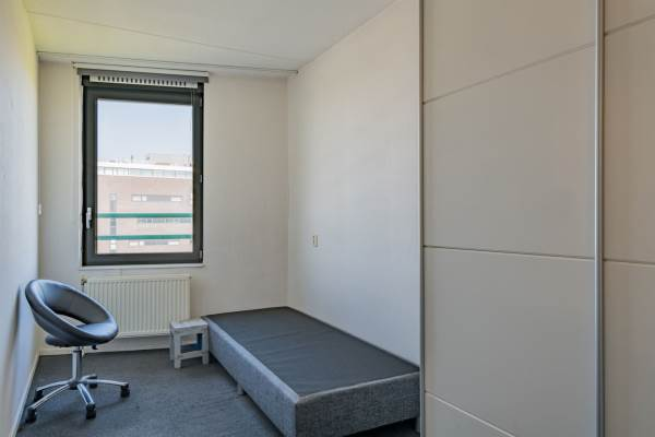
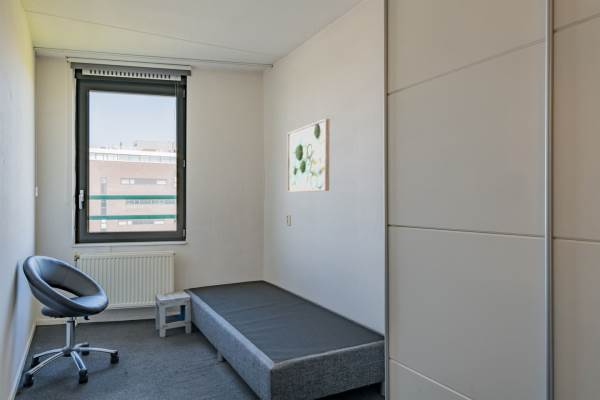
+ wall art (305, 159)
